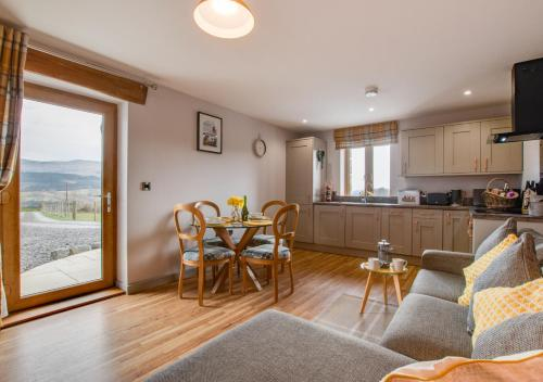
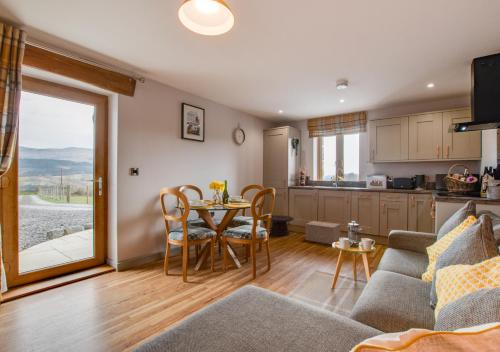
+ side table (279, 225)
+ cardboard box (322, 231)
